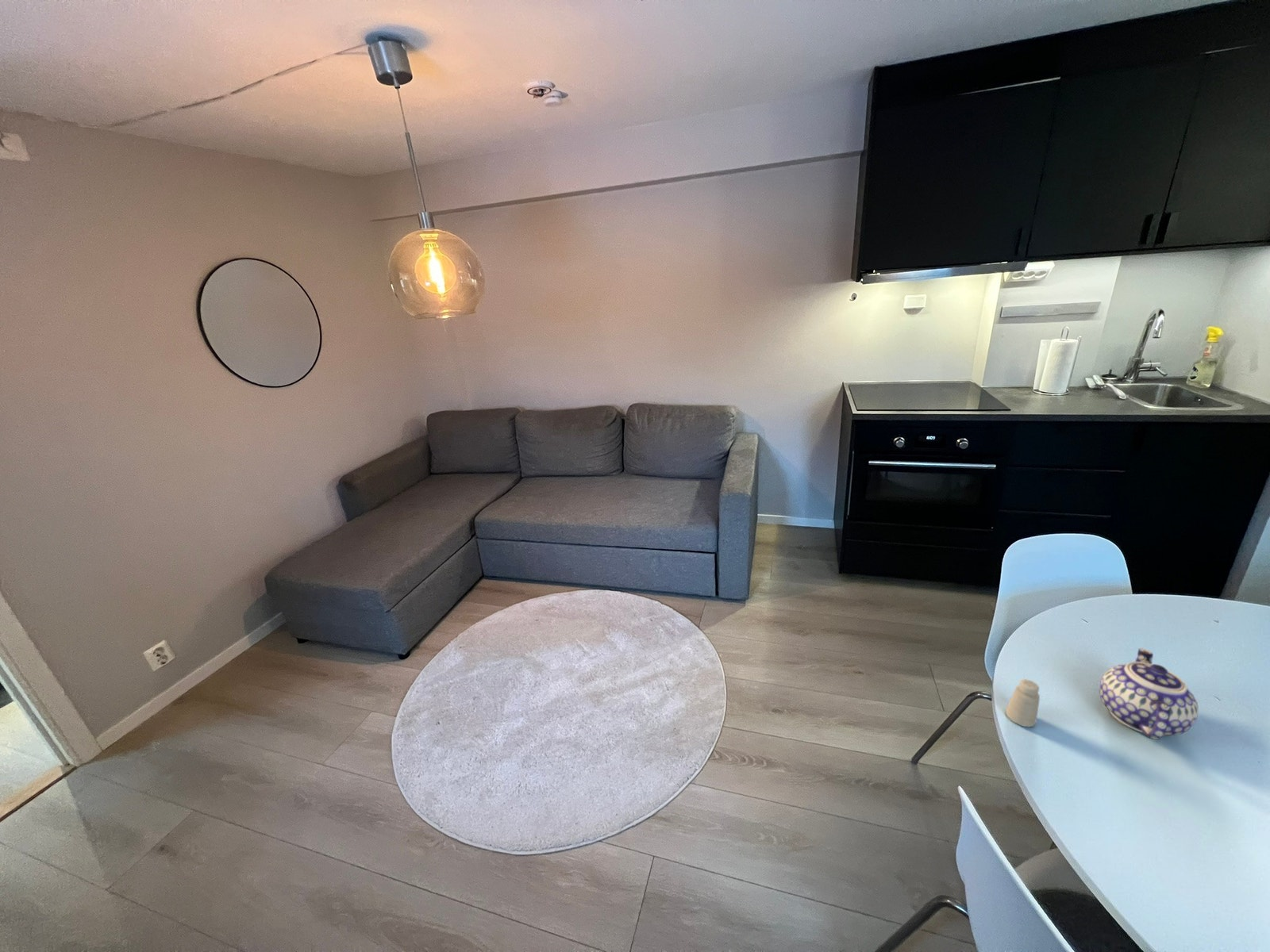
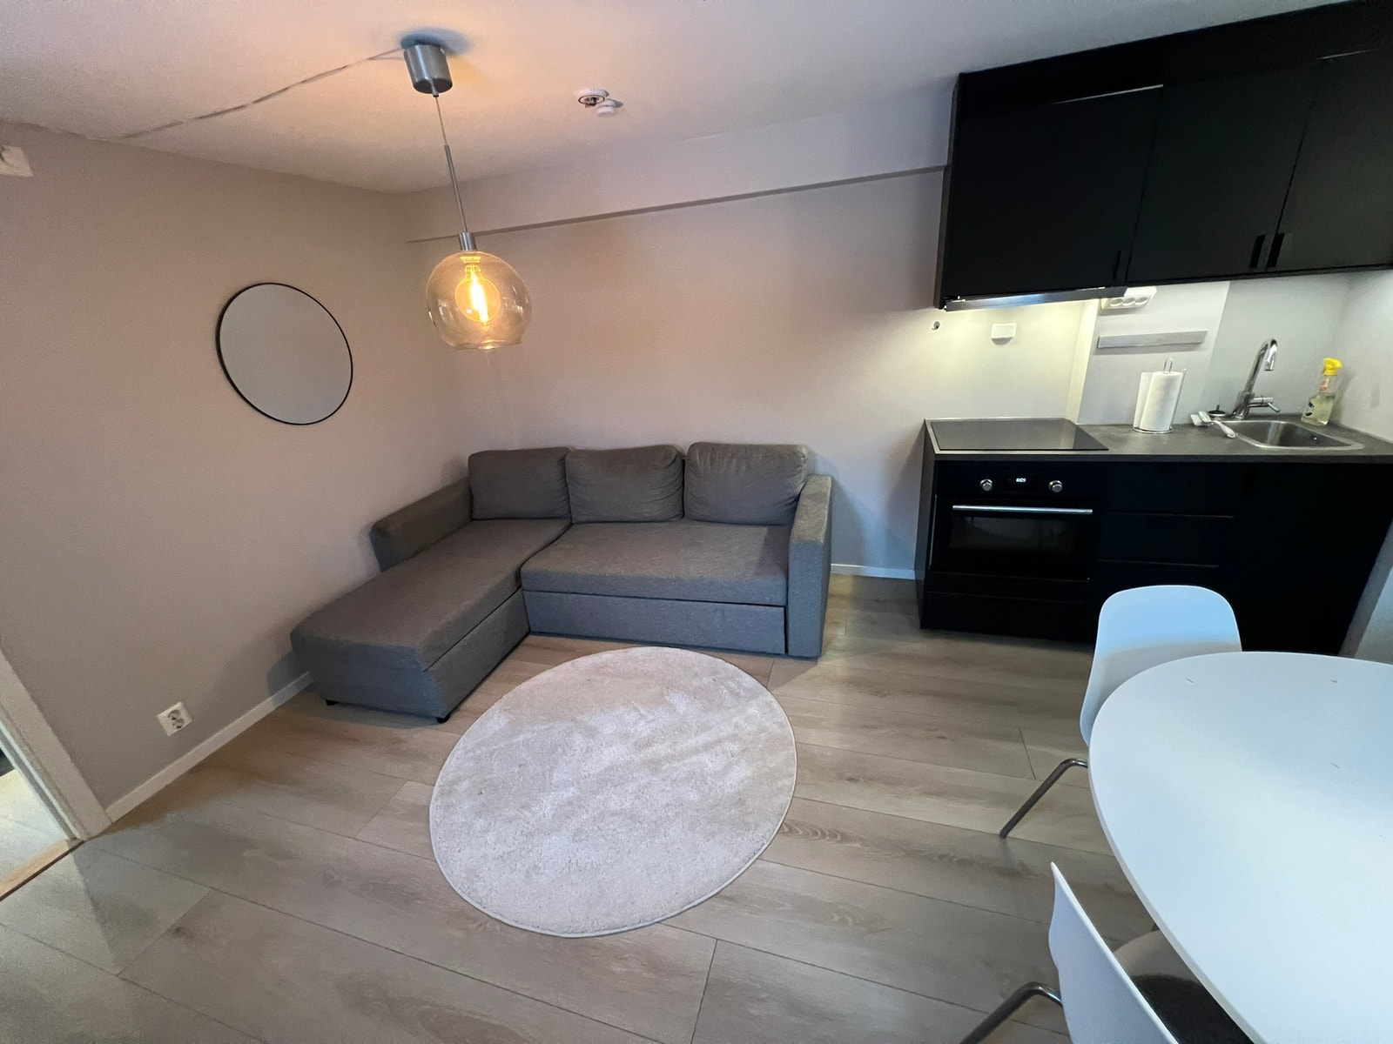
- saltshaker (1025, 701)
- teapot (1148, 693)
